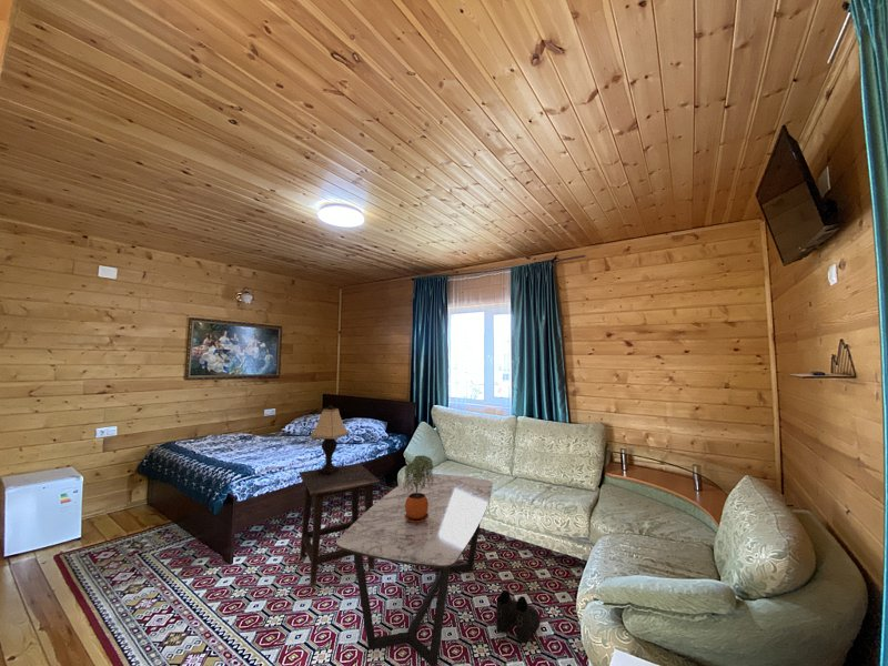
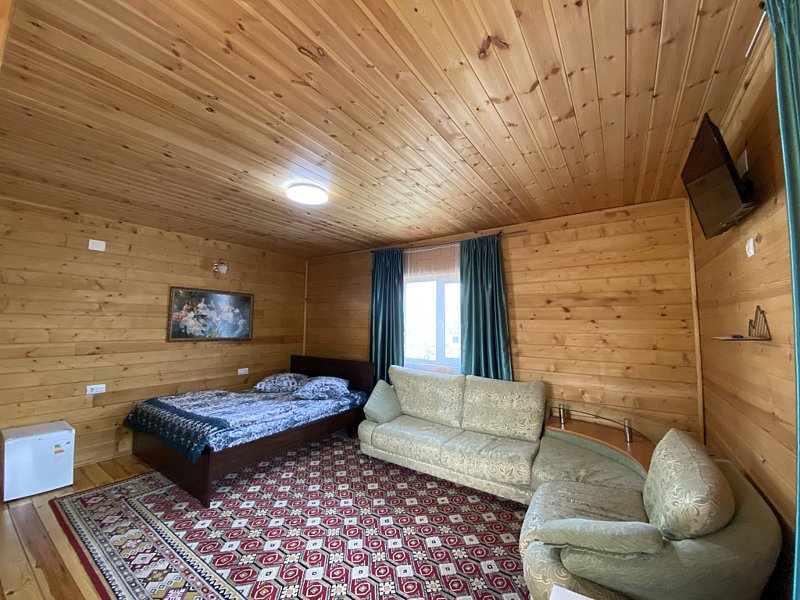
- lamp (329, 438)
- potted plant (417, 487)
- side table (340, 524)
- coffee table (428, 553)
- boots (517, 607)
